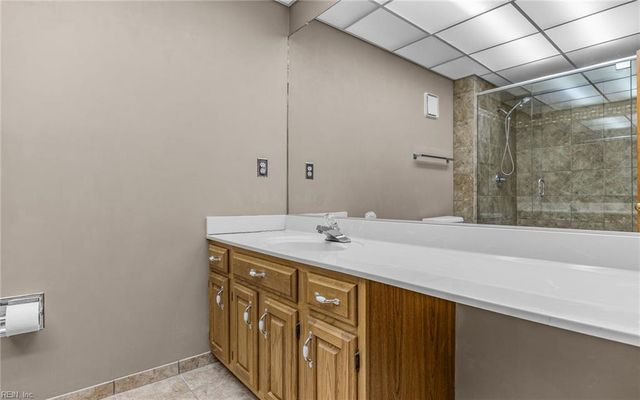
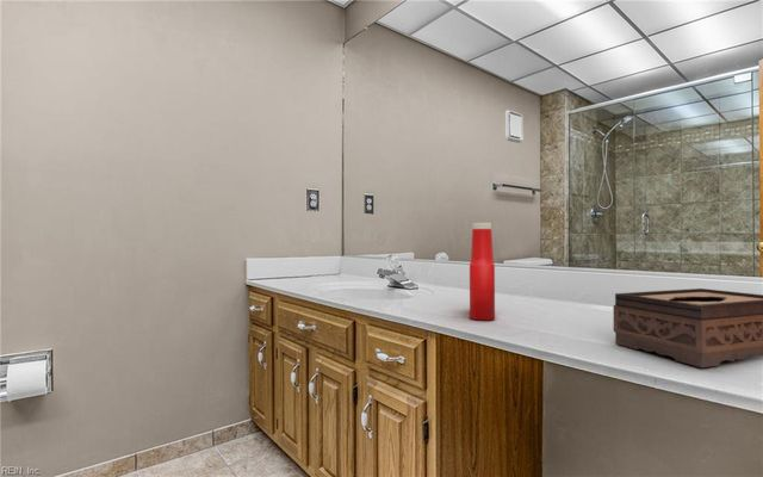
+ soap bottle (482, 268)
+ tissue box (701, 322)
